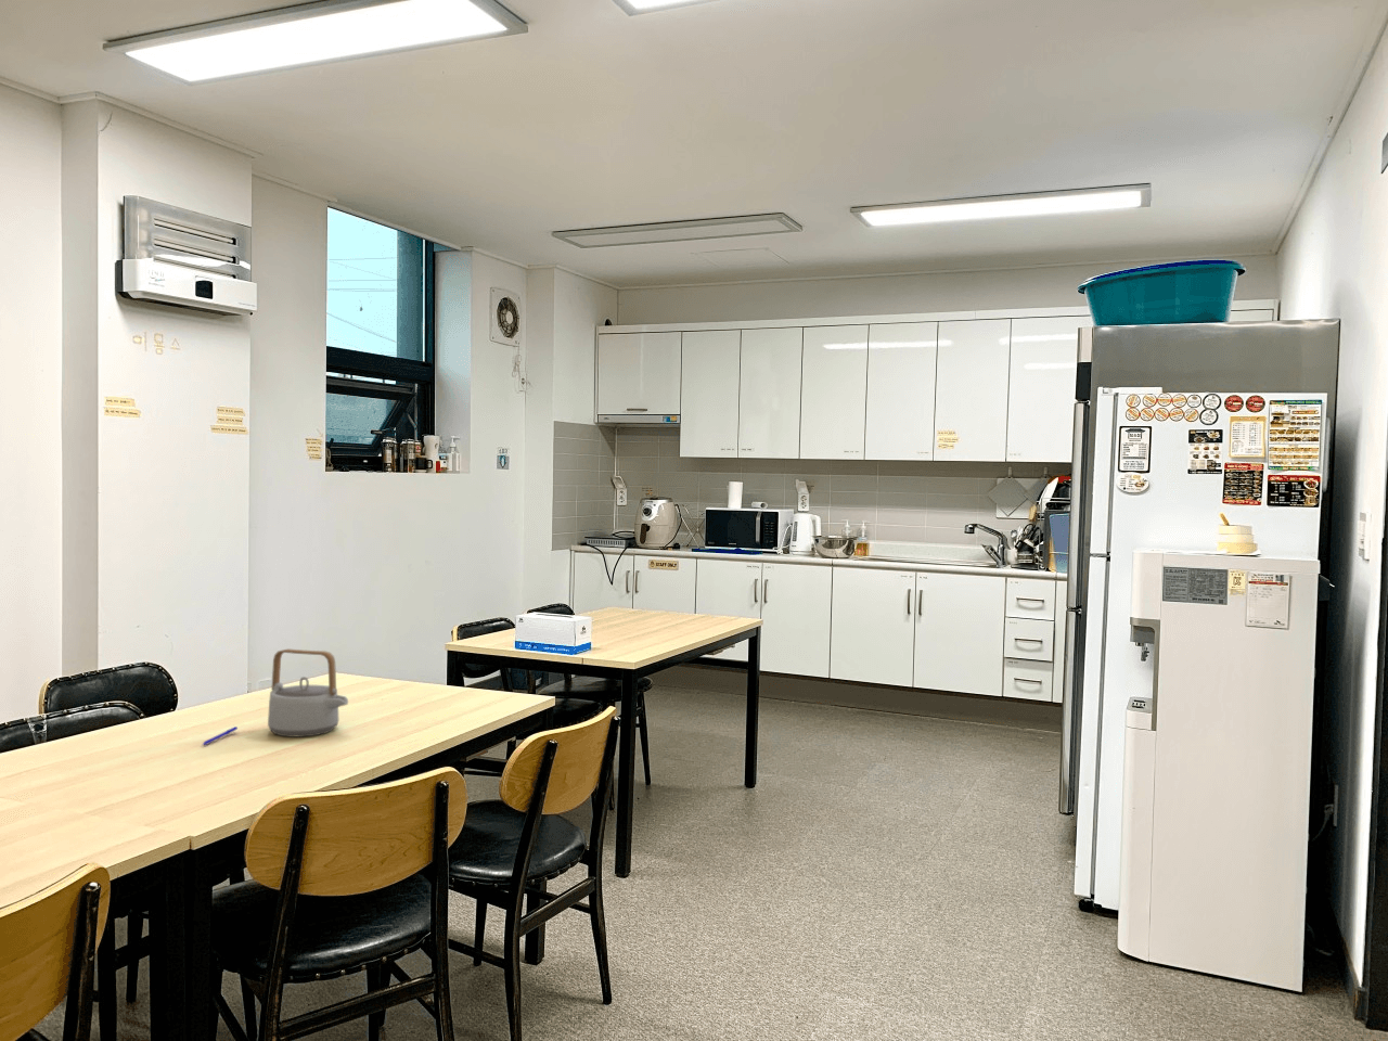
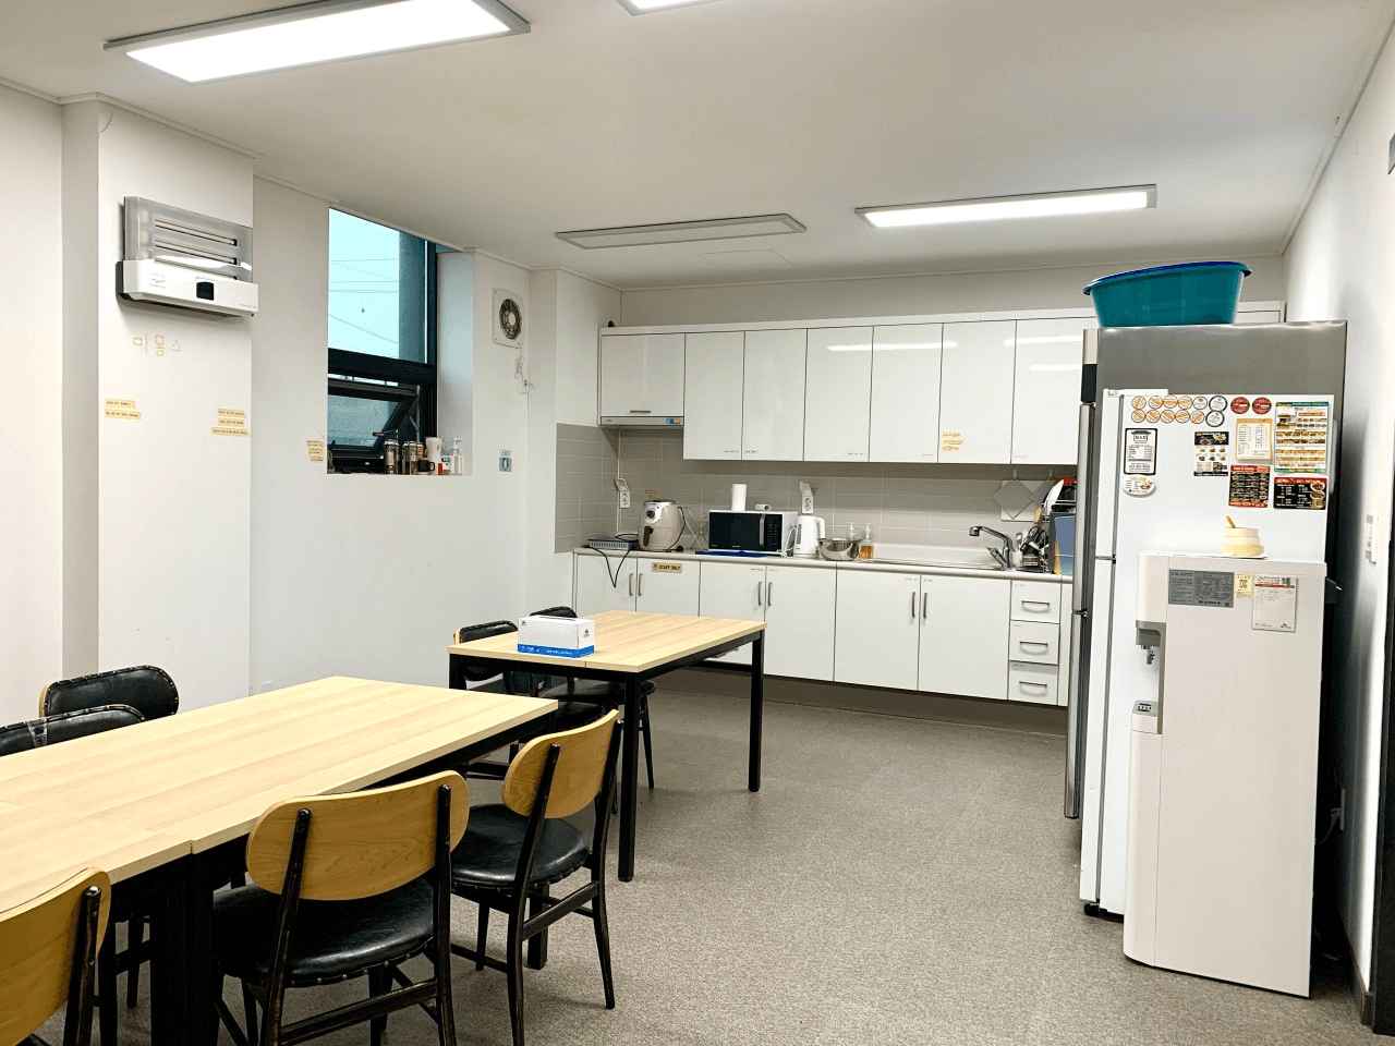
- pen (219, 735)
- teapot (309, 691)
